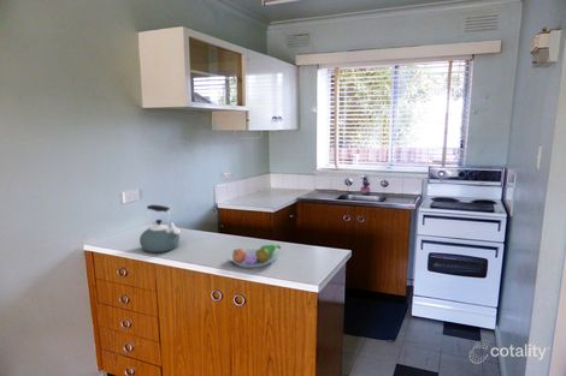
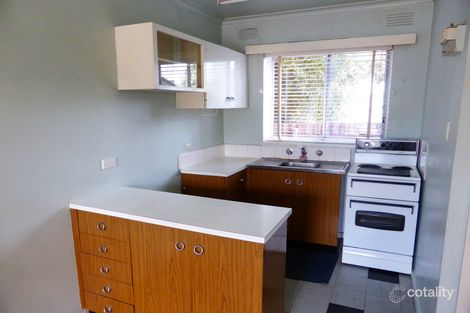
- fruit bowl (254, 251)
- kettle (161, 227)
